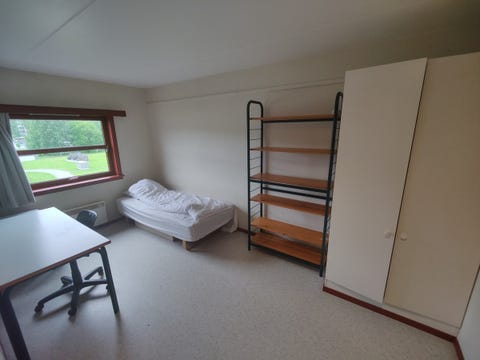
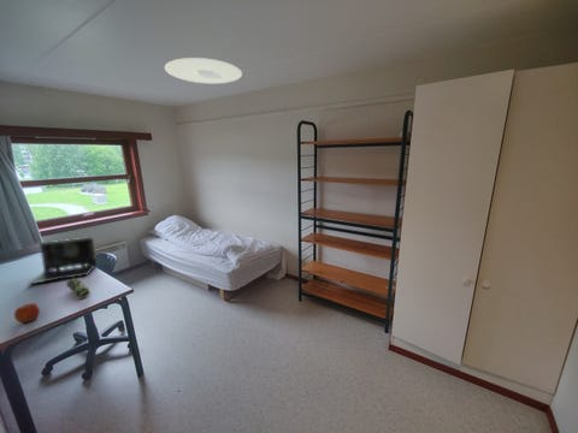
+ pencil case (78, 287)
+ apple (26, 312)
+ ceiling light (204, 69)
+ laptop (63, 259)
